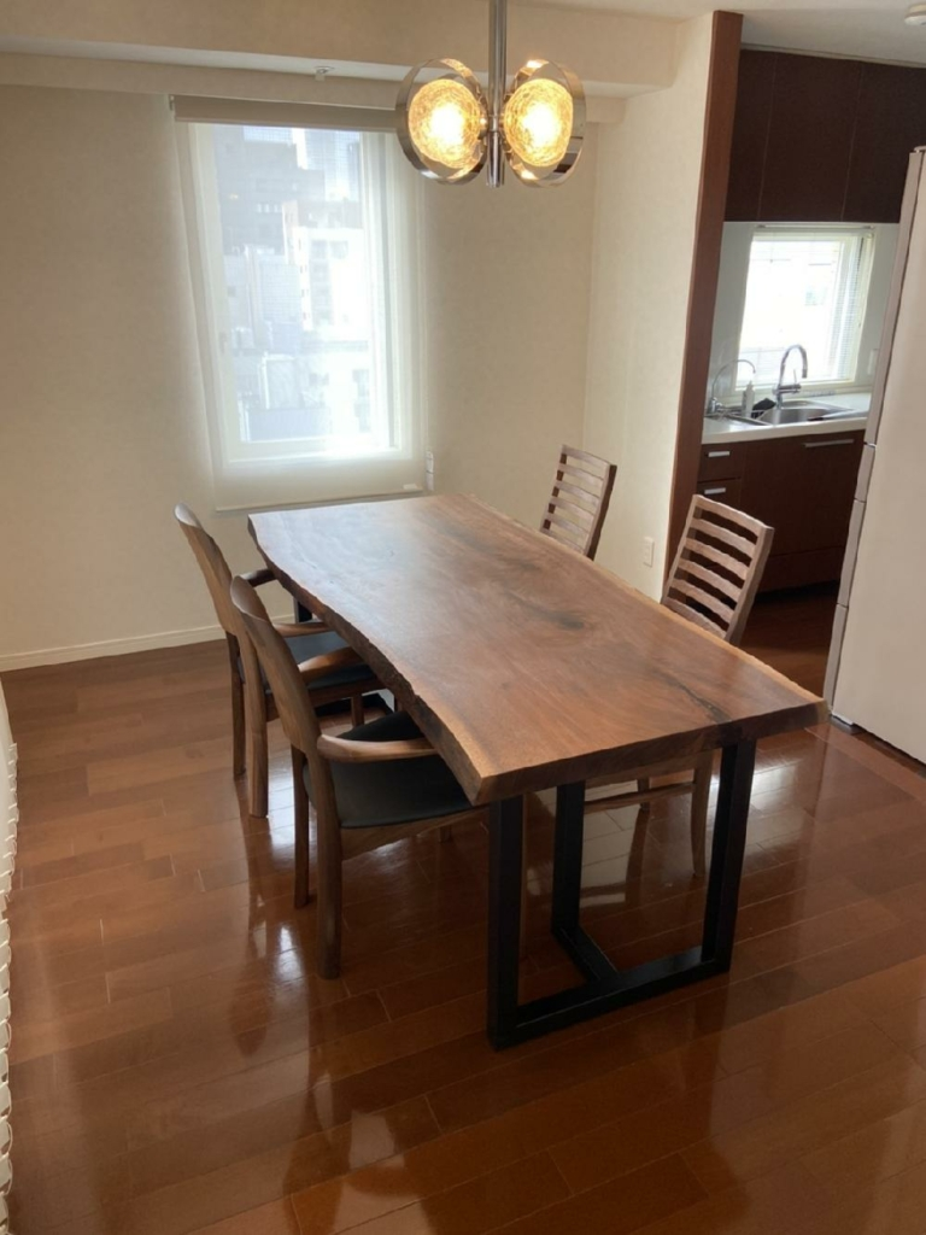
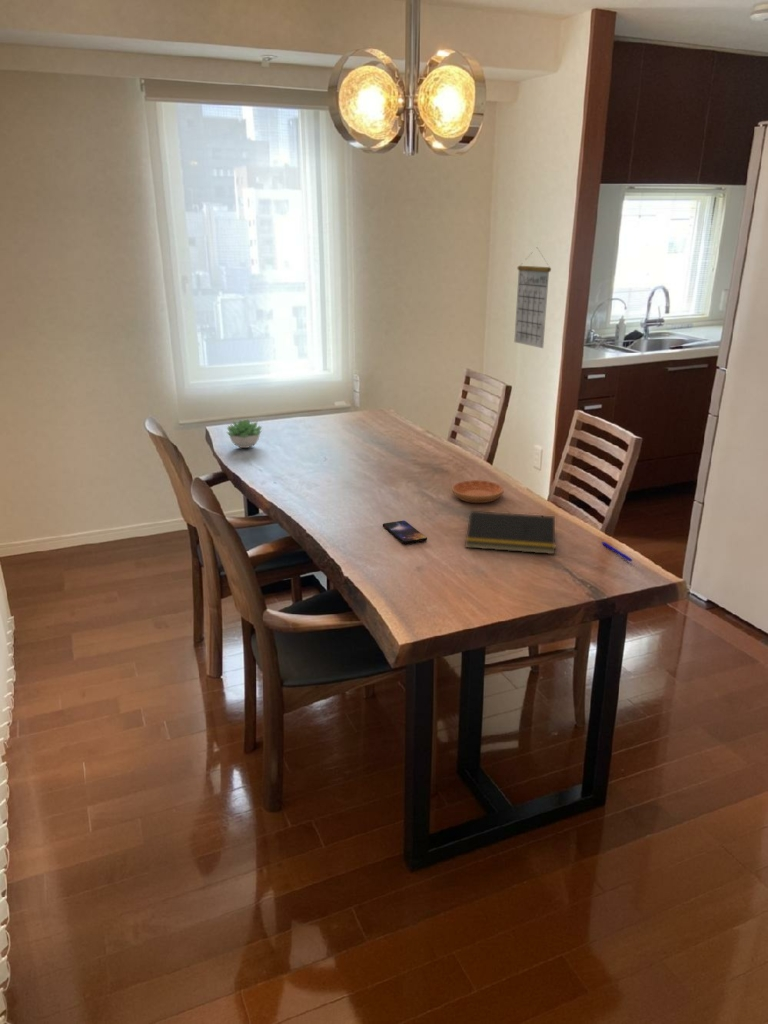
+ calendar (531, 297)
+ saucer (477, 492)
+ pen (615, 550)
+ smartphone (404, 531)
+ notepad (511, 531)
+ succulent plant (244, 434)
